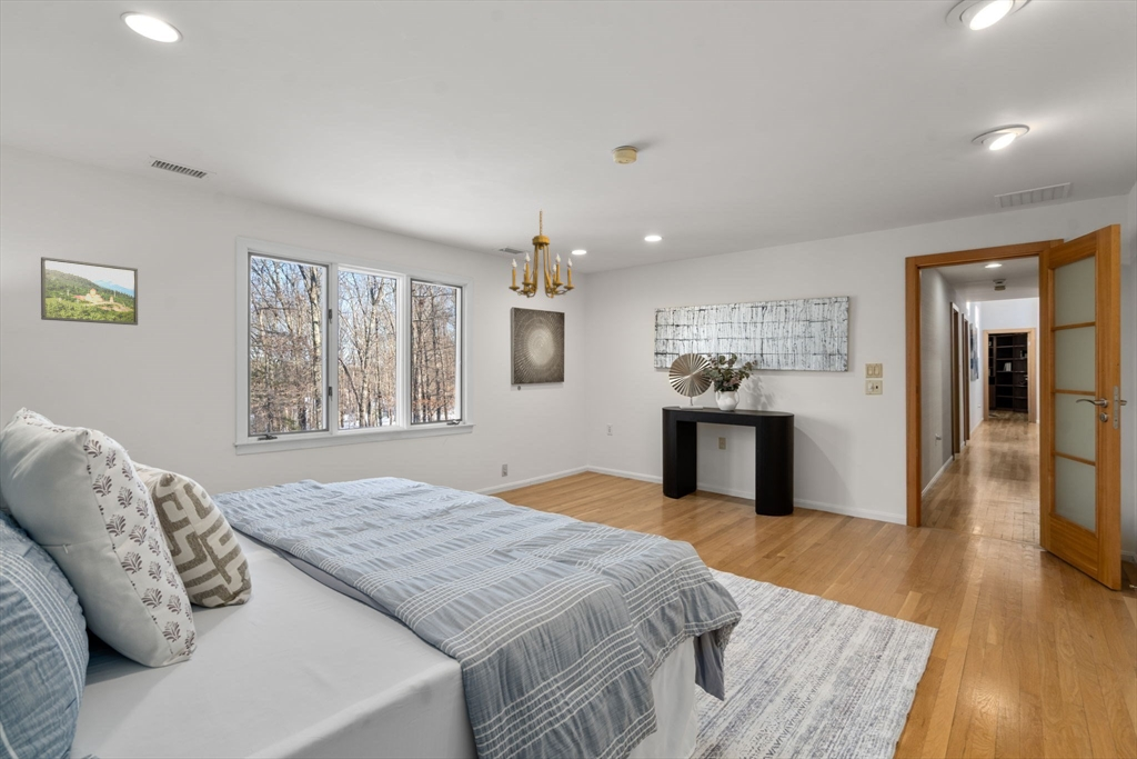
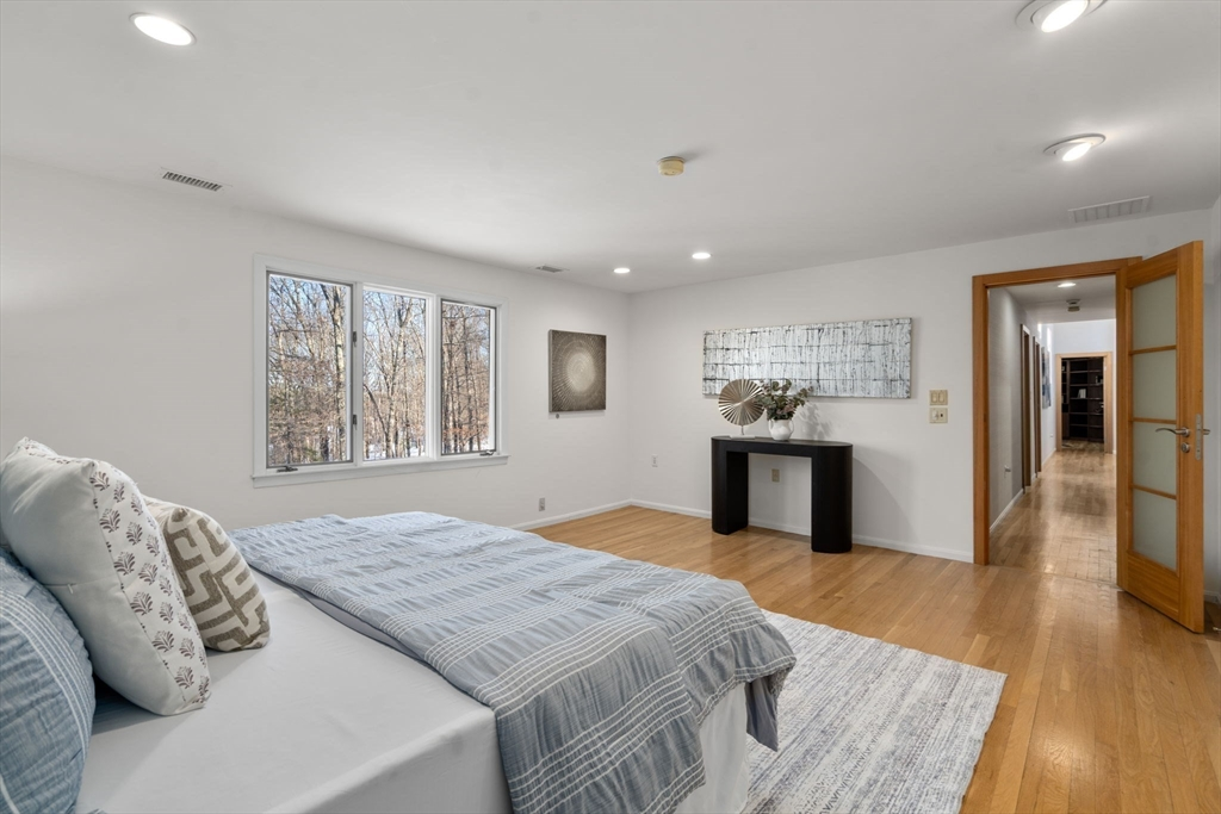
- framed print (91, 292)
- chandelier (543, 252)
